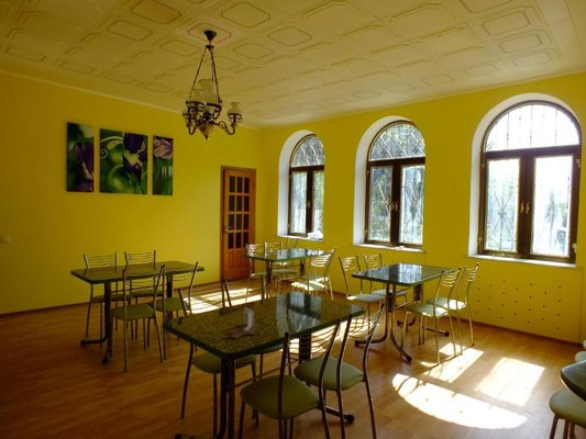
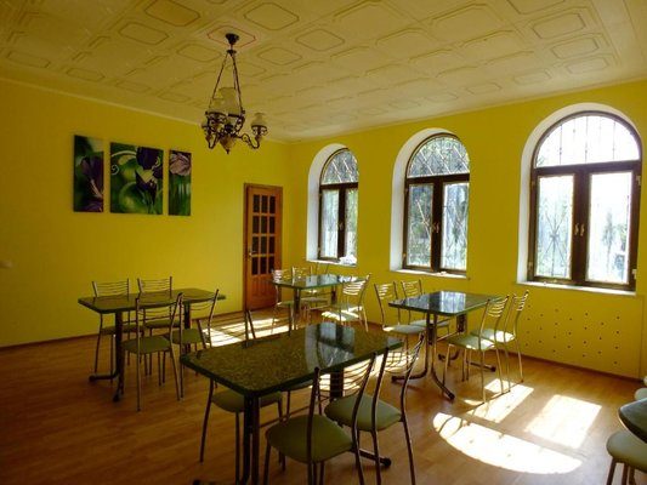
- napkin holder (244, 320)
